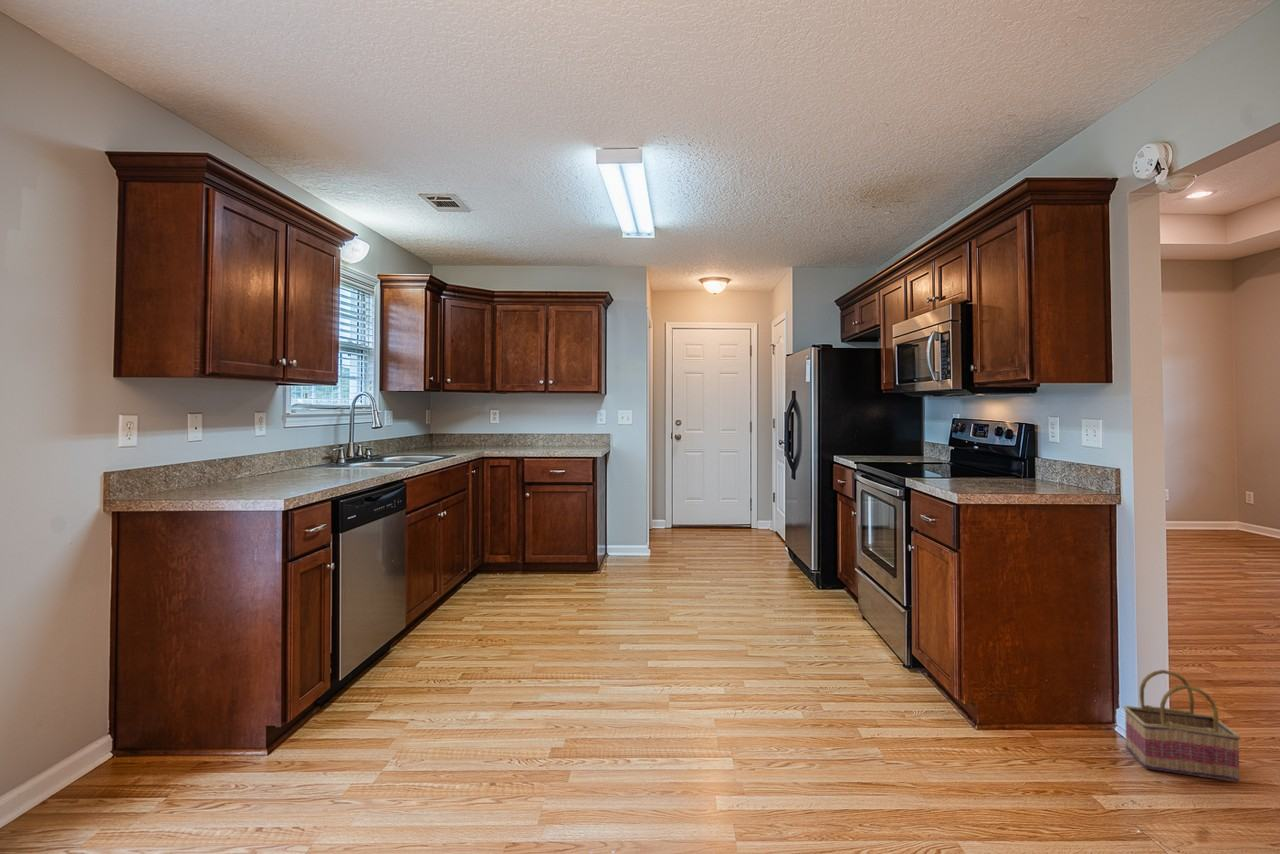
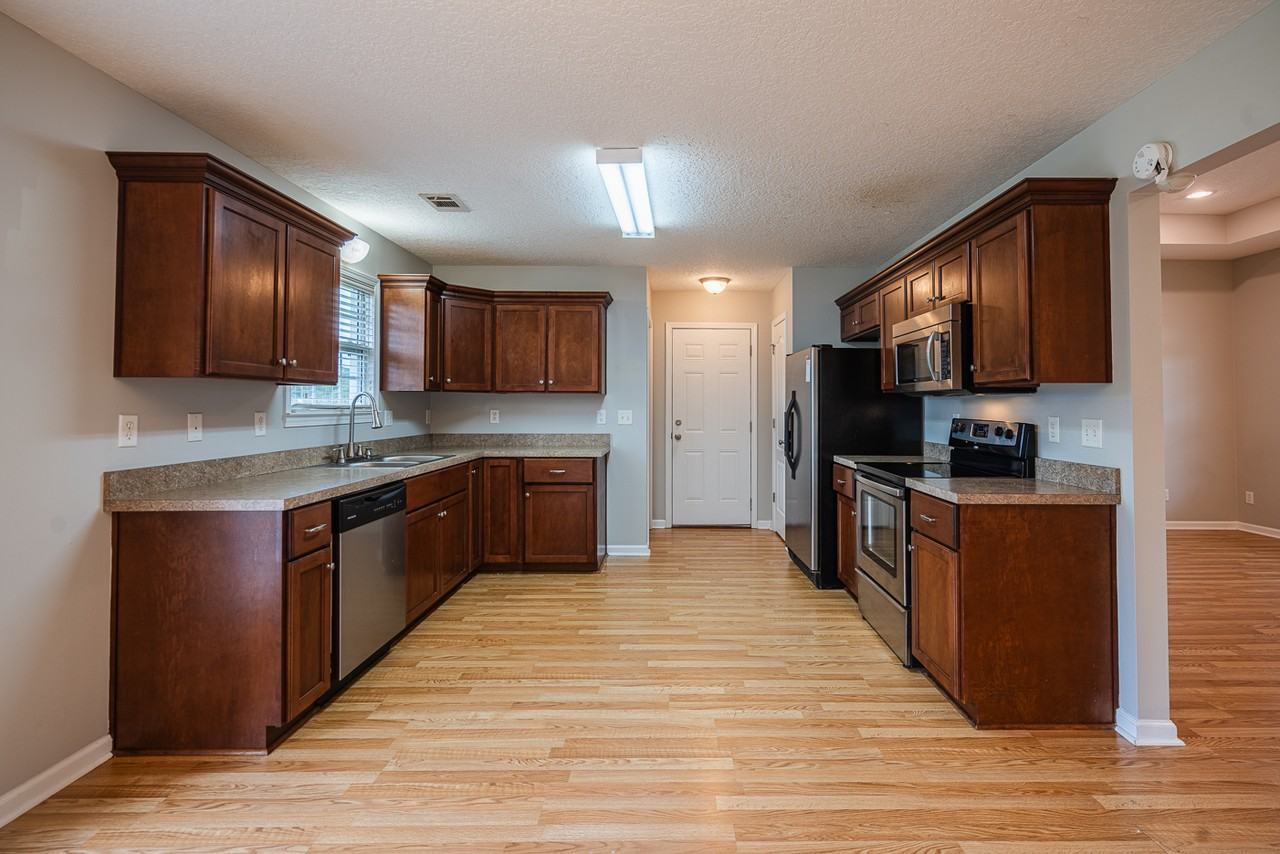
- basket (1178, 721)
